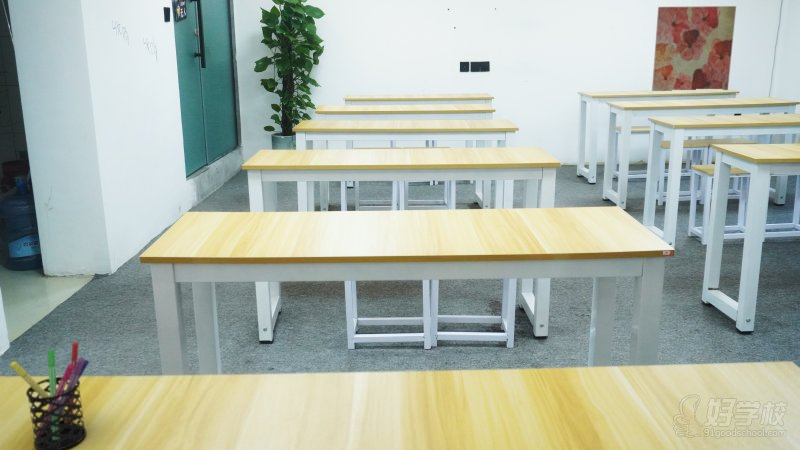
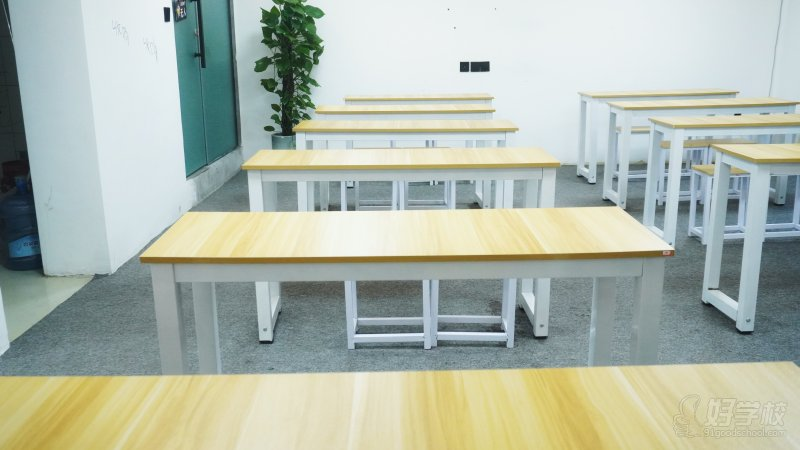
- pen holder (57, 390)
- wall art (692, 59)
